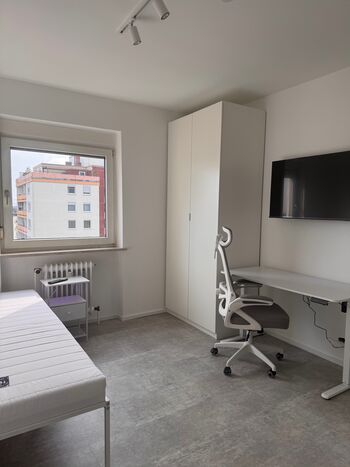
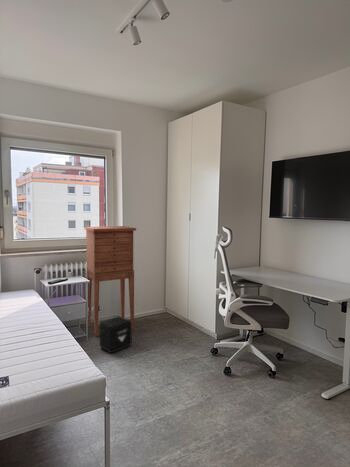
+ cabinet (110, 278)
+ air purifier (116, 334)
